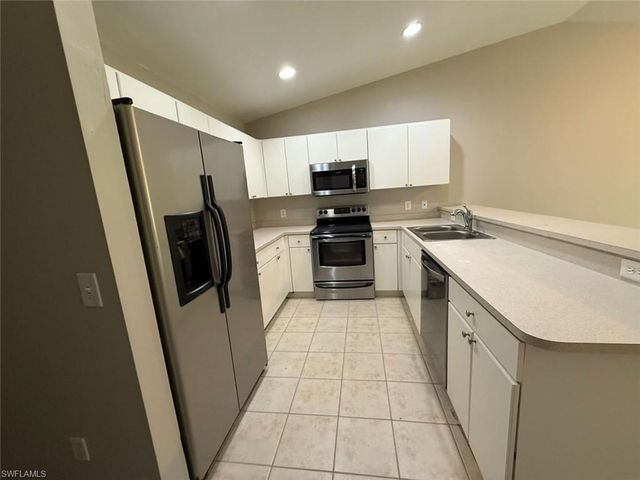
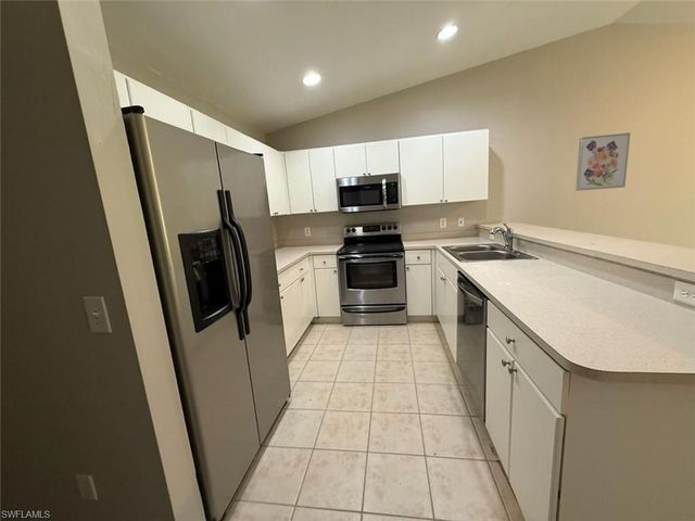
+ wall art (602, 162)
